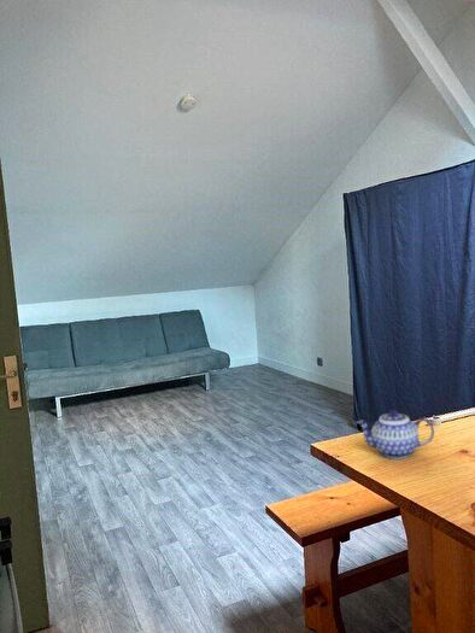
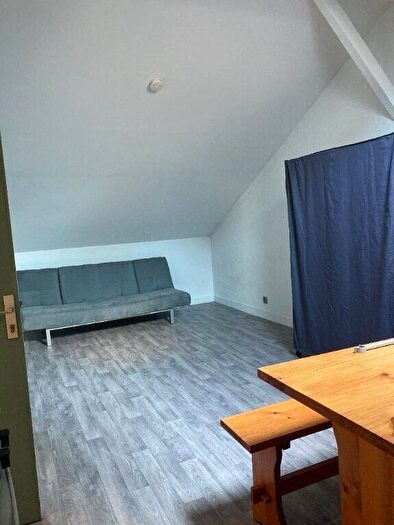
- teapot (394, 432)
